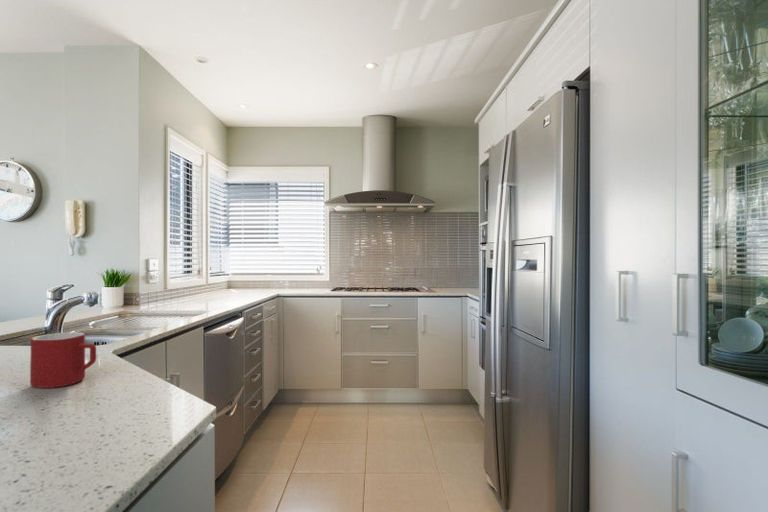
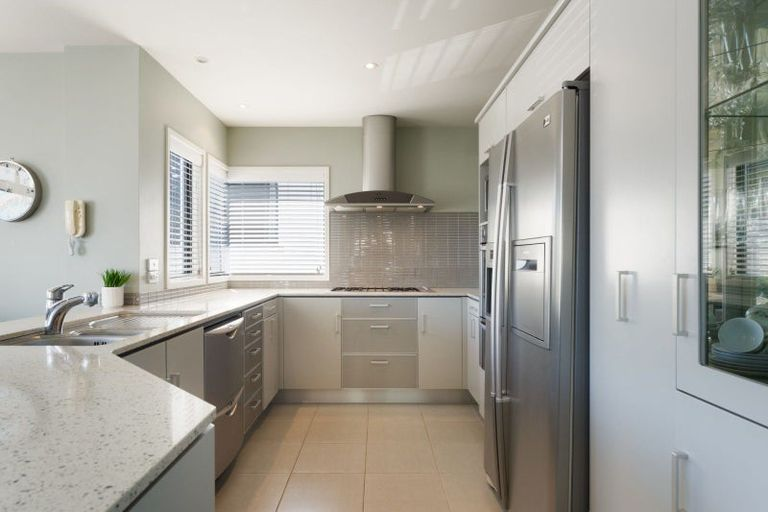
- mug (66, 359)
